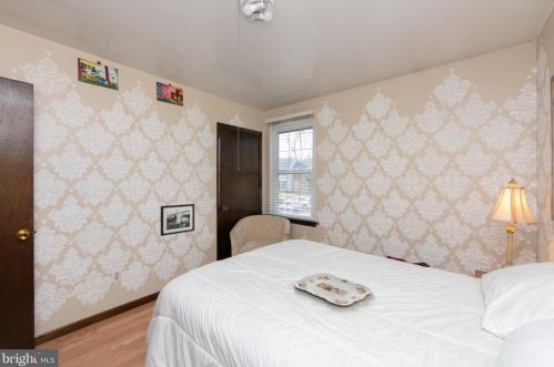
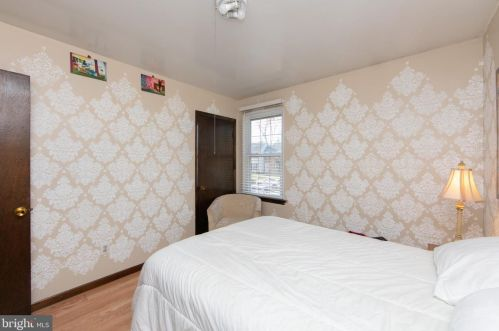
- serving tray (331, 287)
- picture frame (178, 218)
